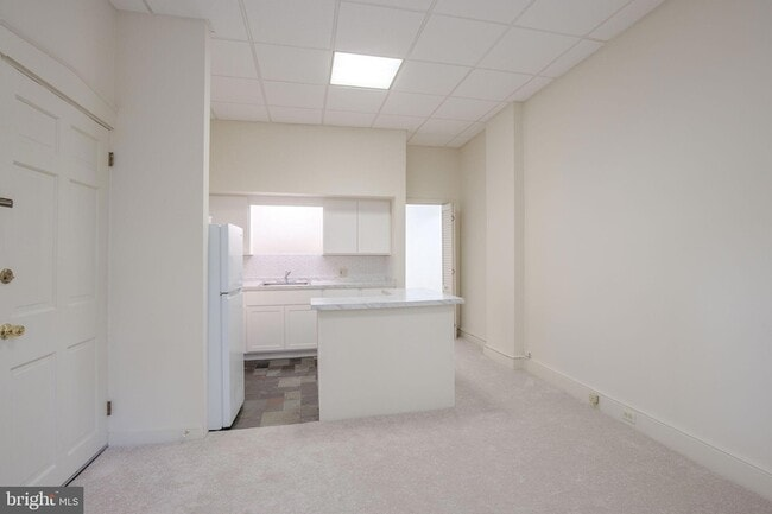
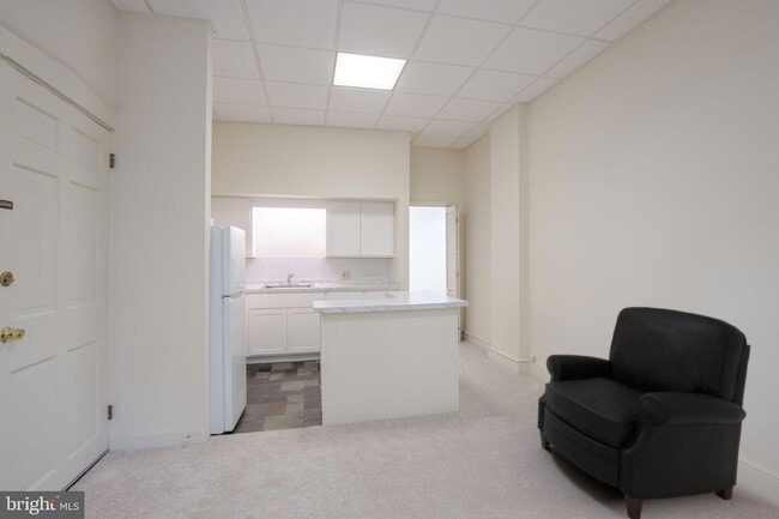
+ chair (630, 390)
